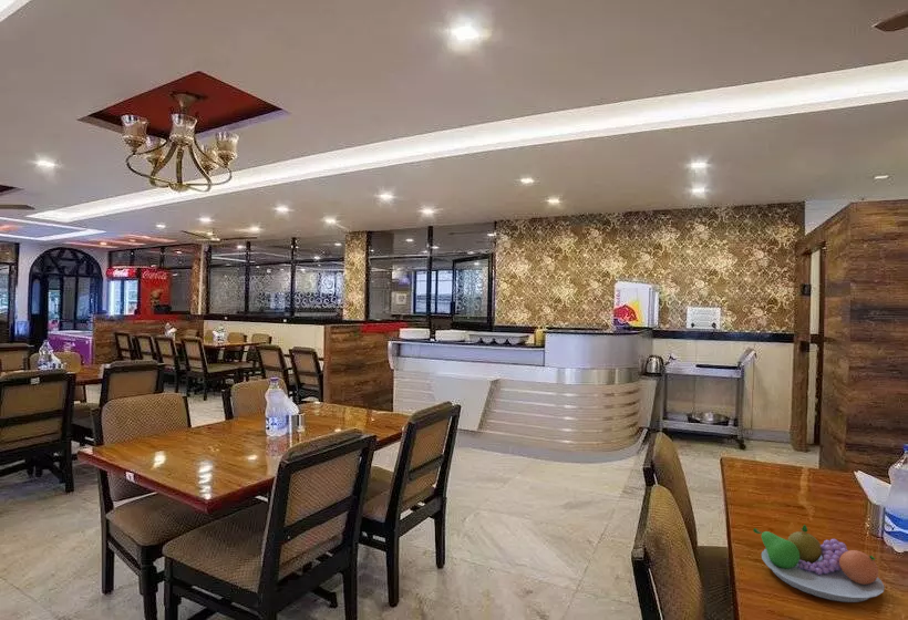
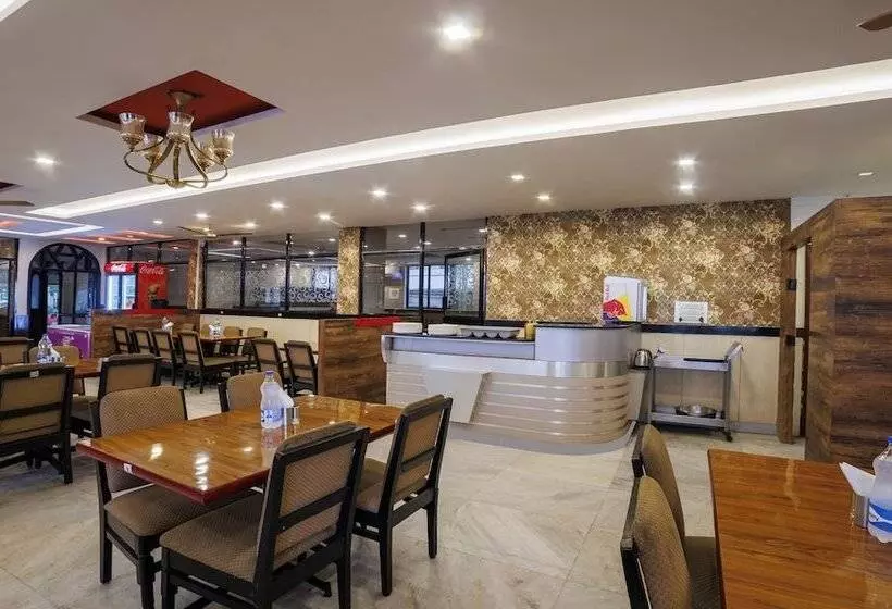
- fruit bowl (815, 557)
